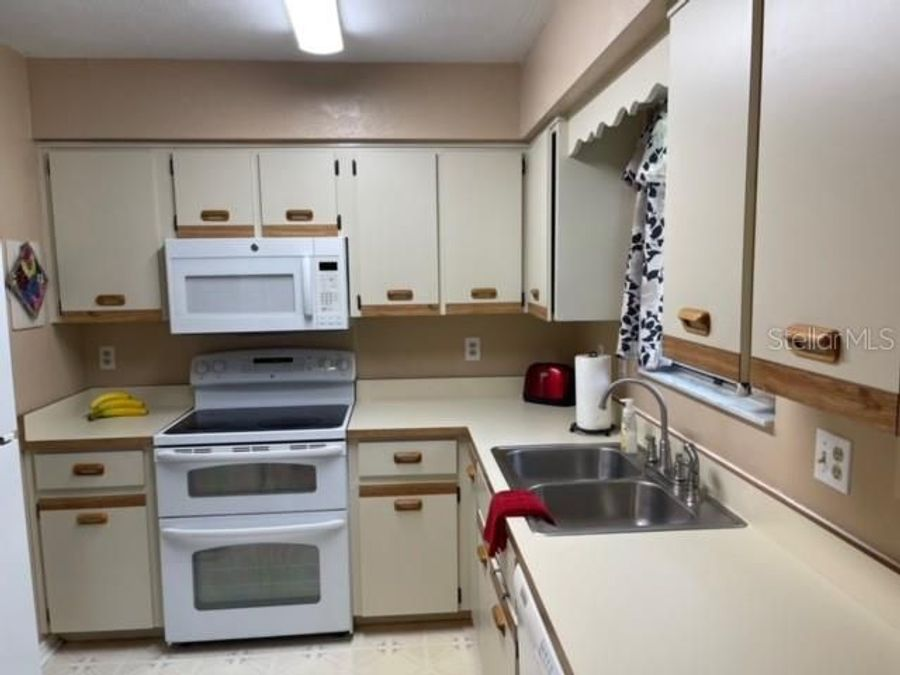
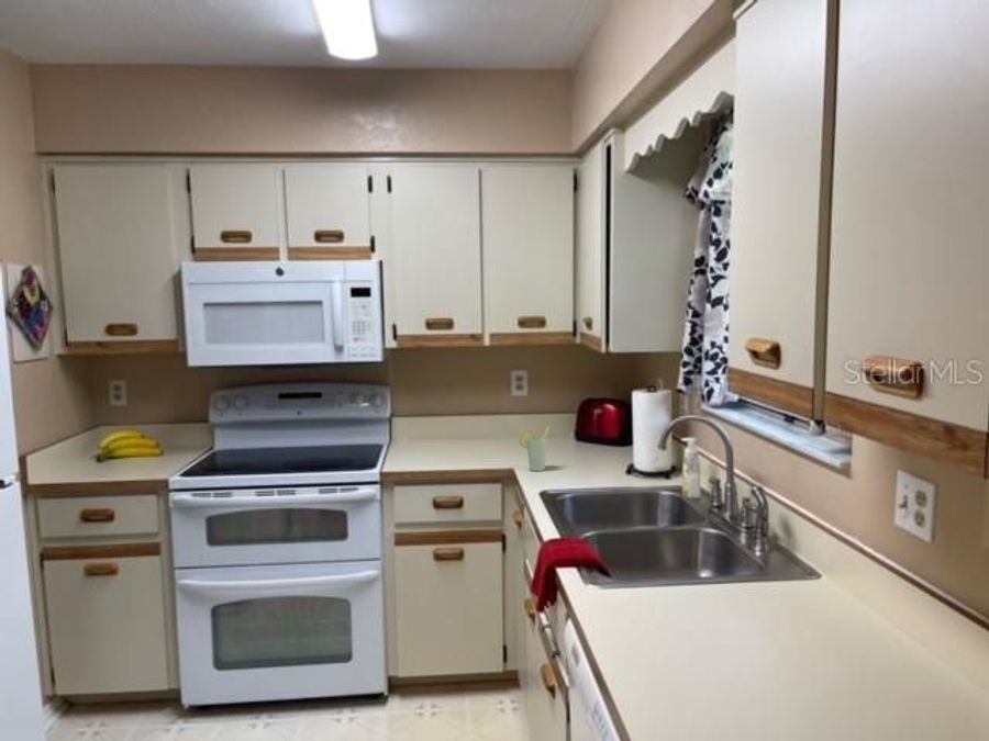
+ cup (534, 448)
